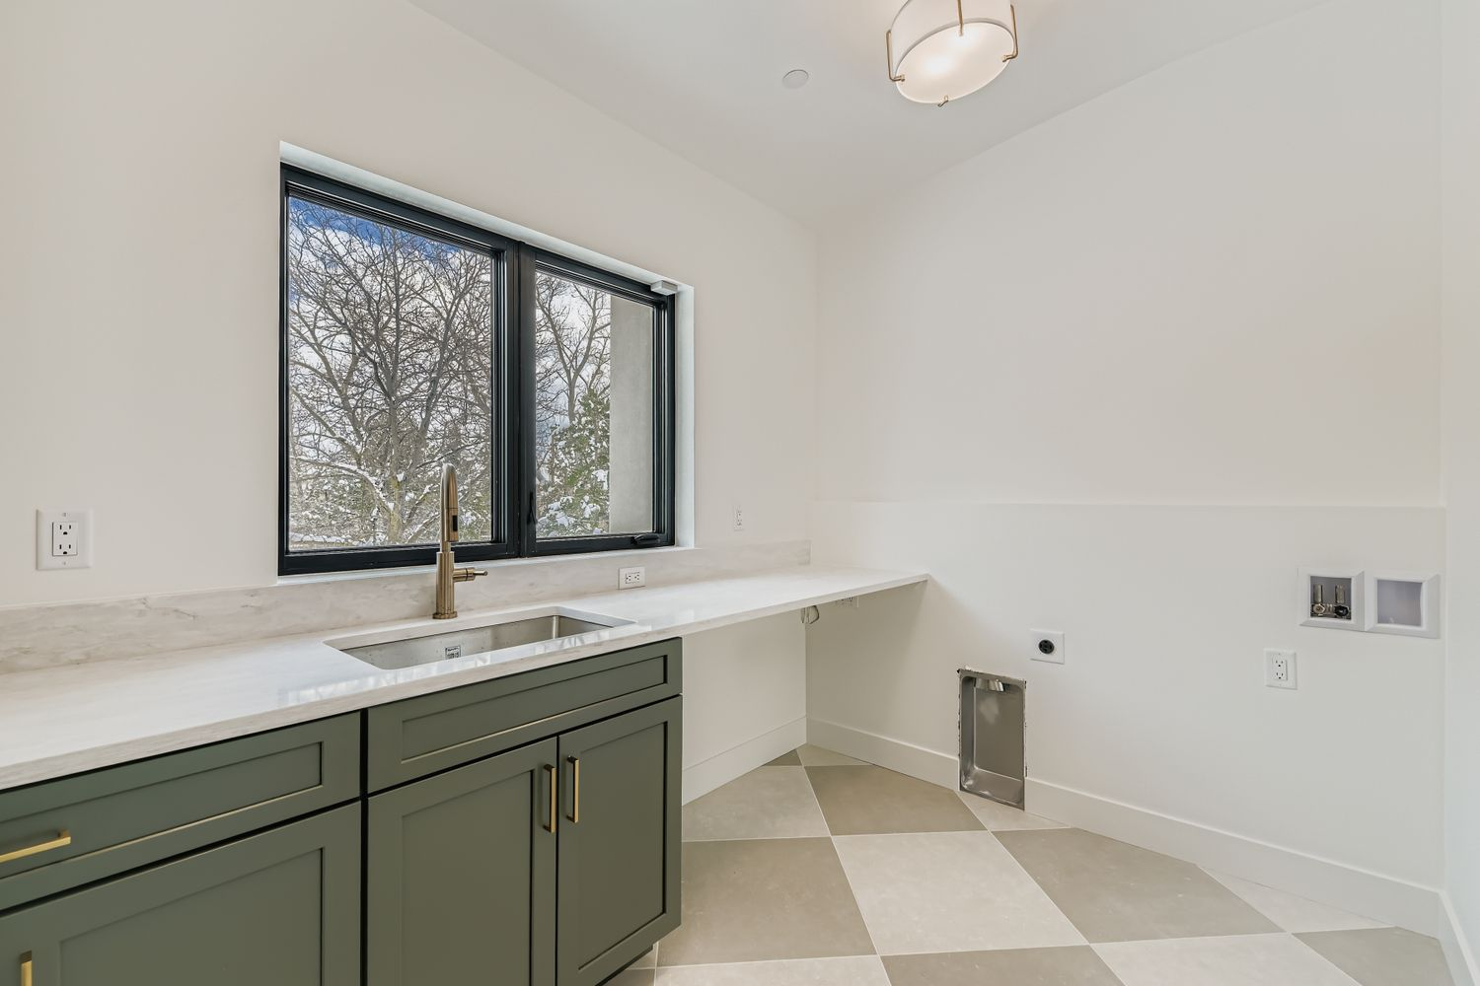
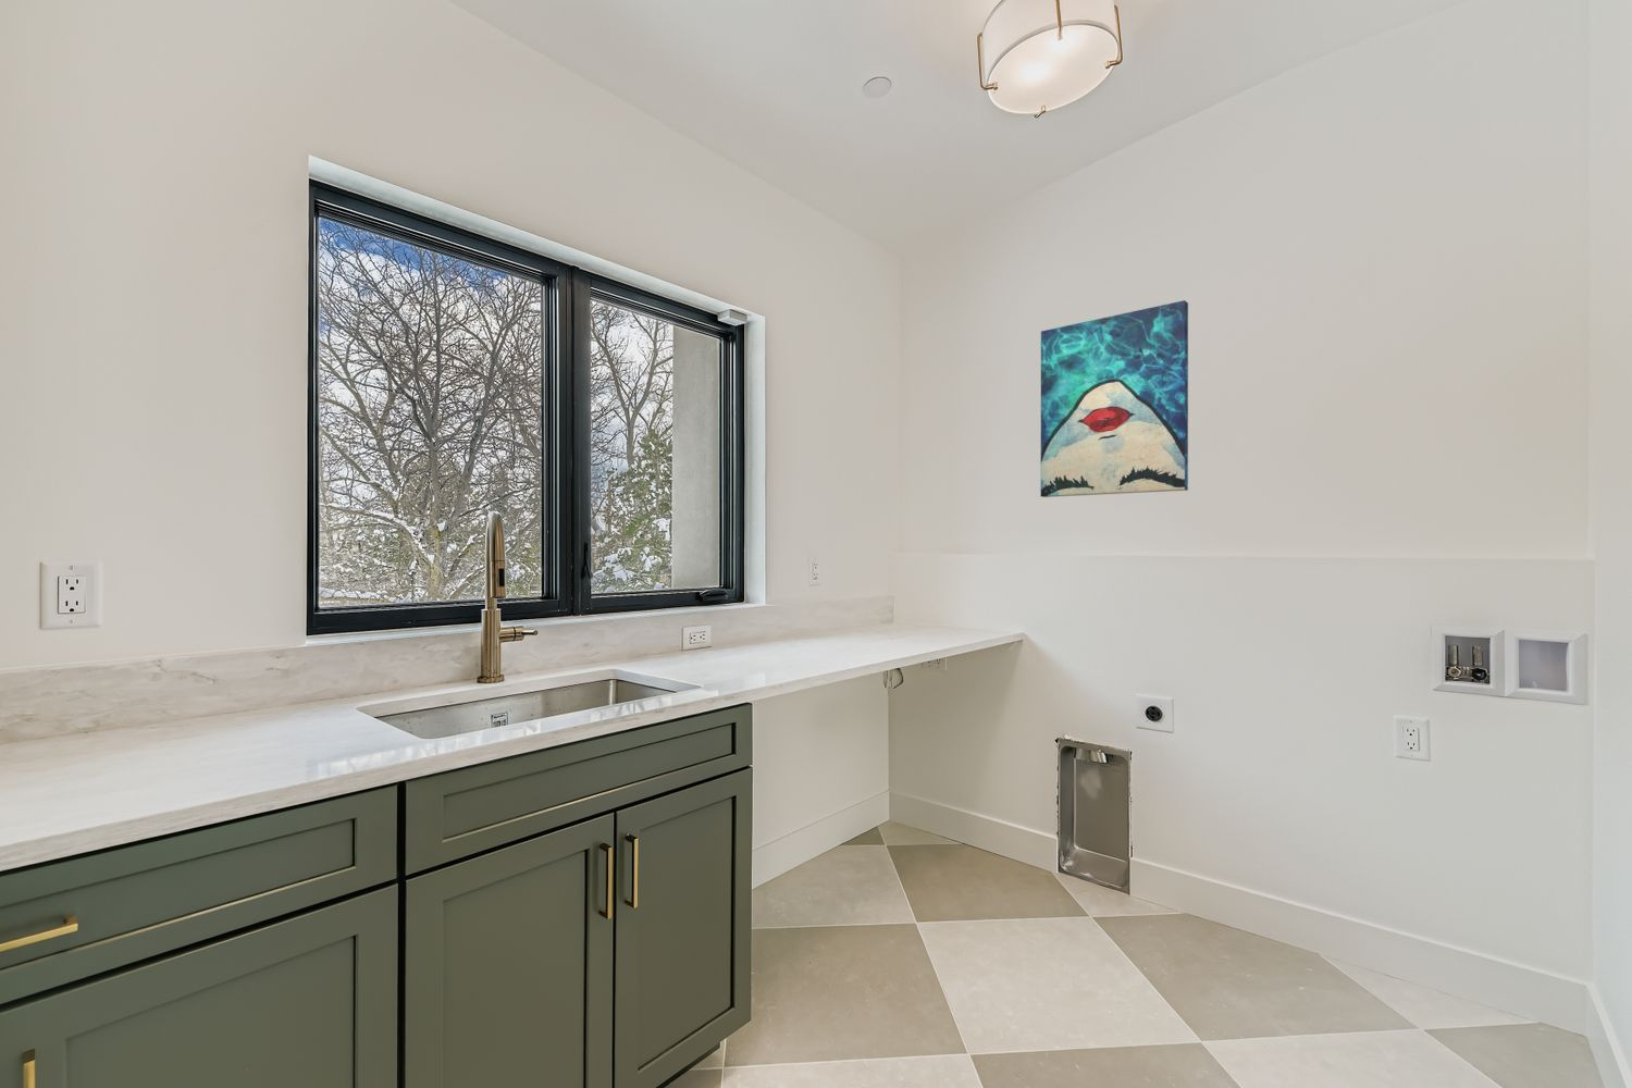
+ wall art (1110, 404)
